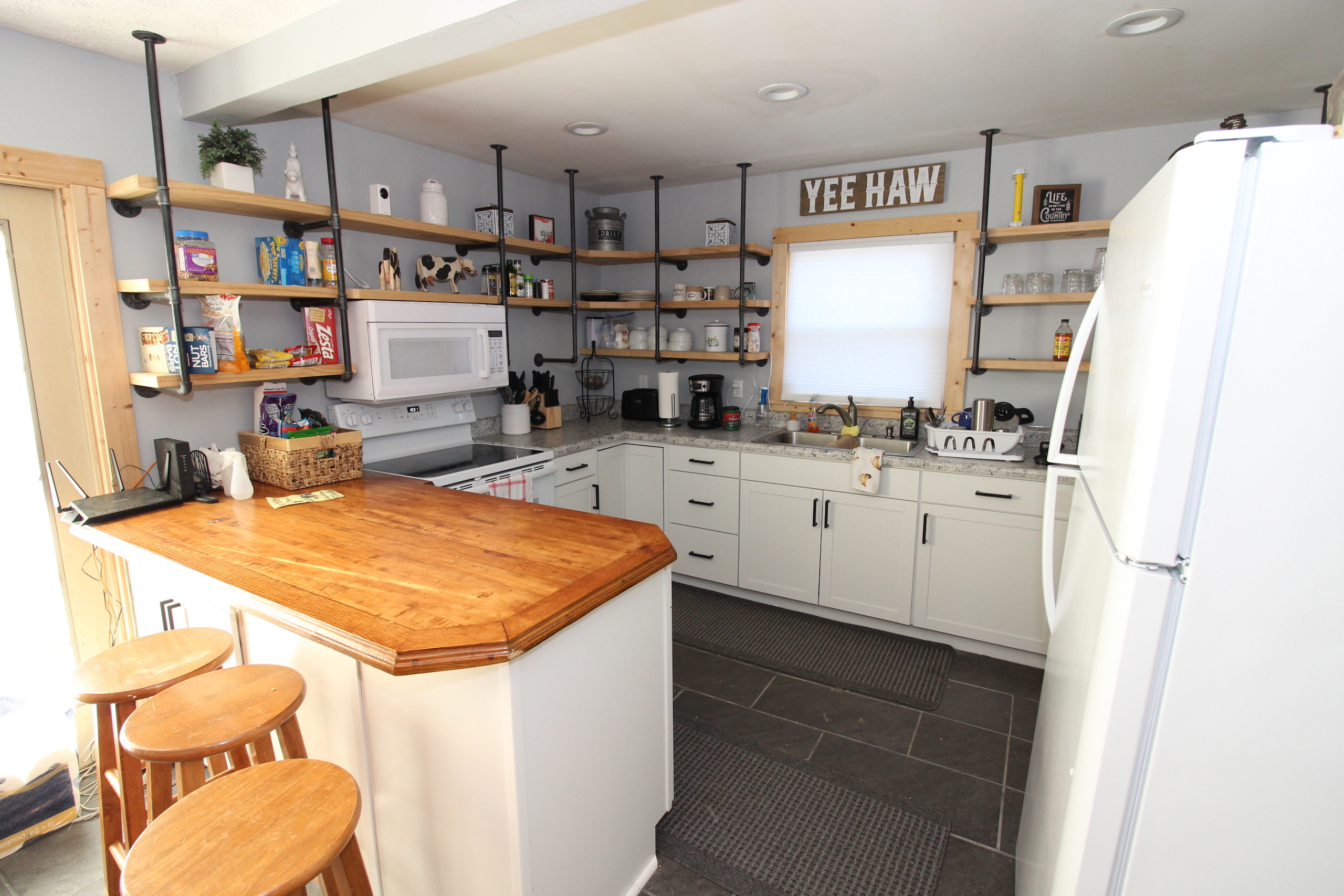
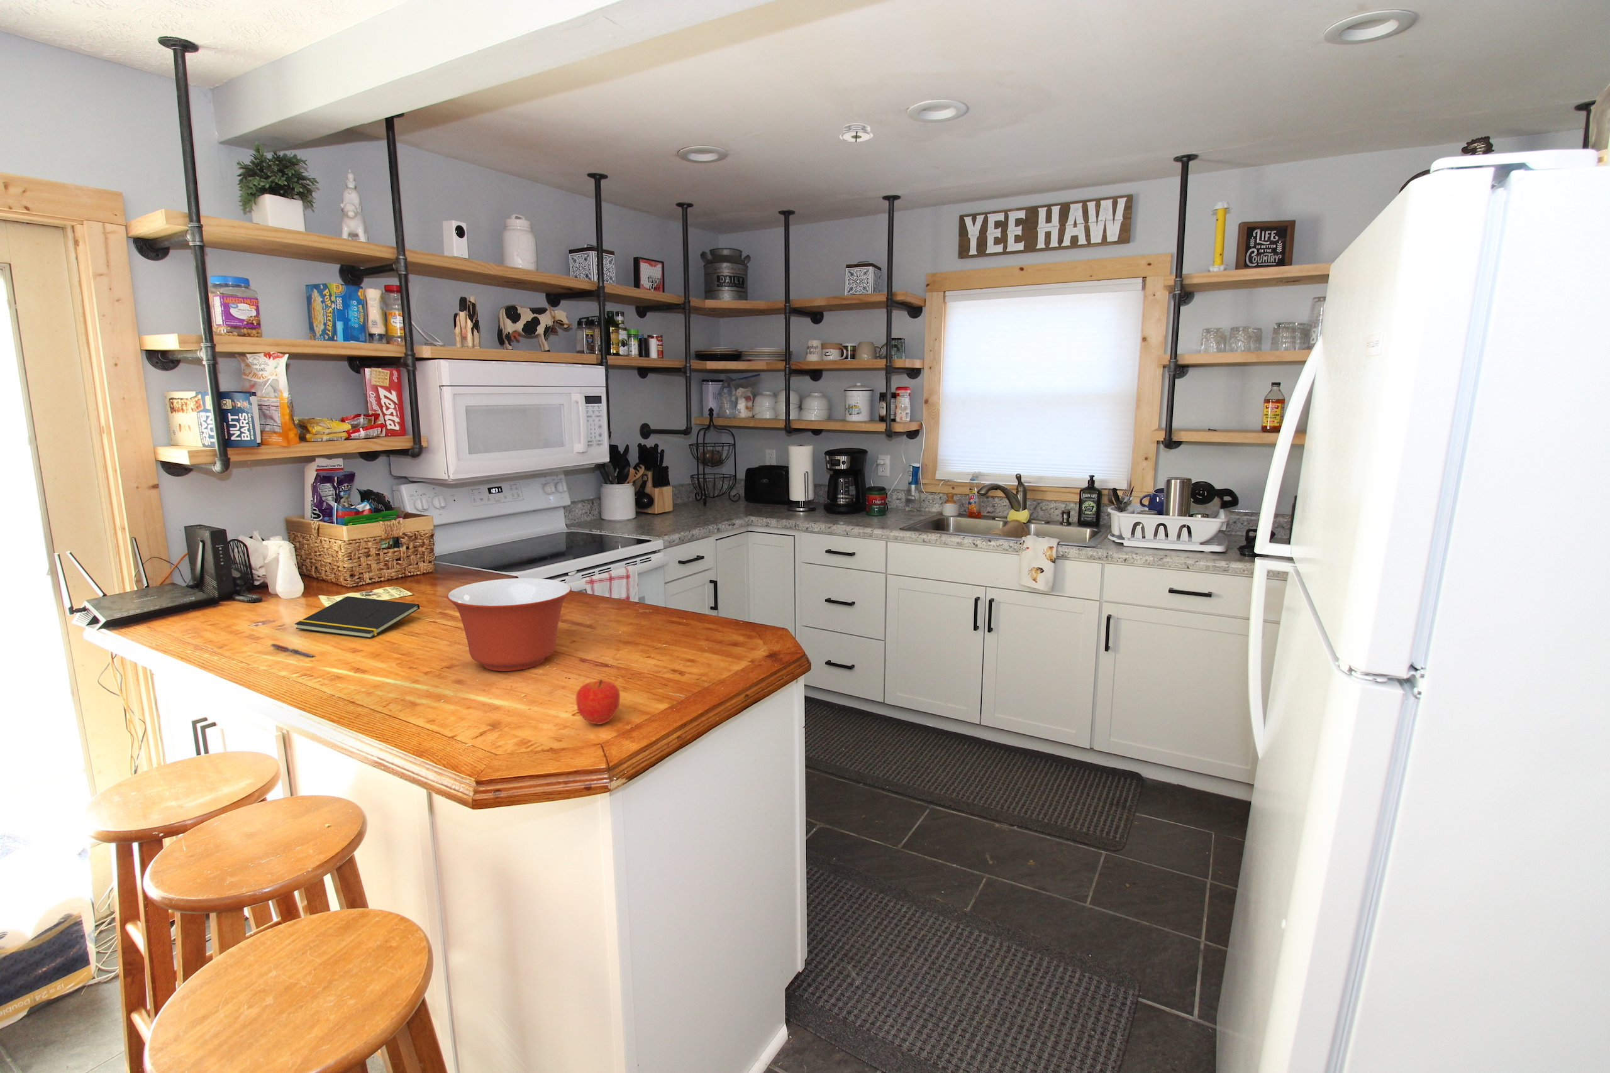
+ smoke detector (855, 133)
+ pen (292, 649)
+ fruit (598, 701)
+ notepad (358, 616)
+ mixing bowl (512, 626)
